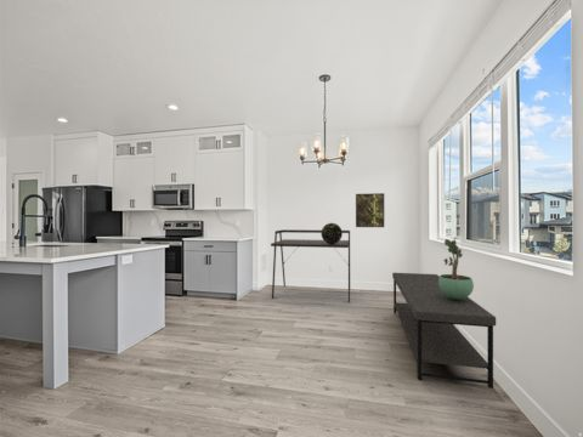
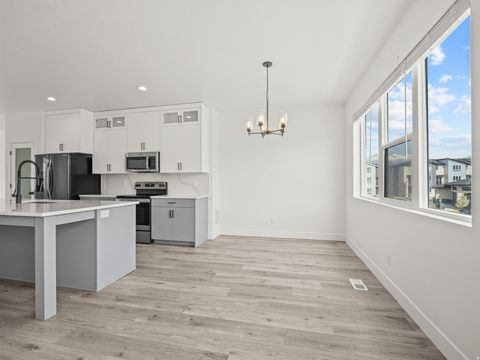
- desk (313, 246)
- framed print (369, 210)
- potted plant (455, 268)
- storage bench (429, 314)
- decorative globe (332, 233)
